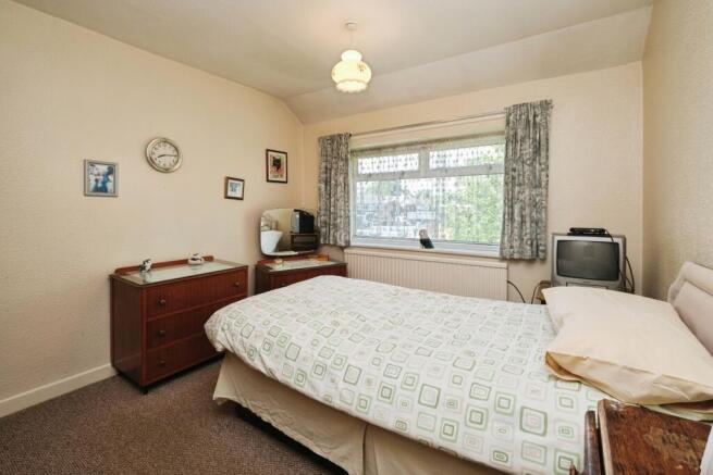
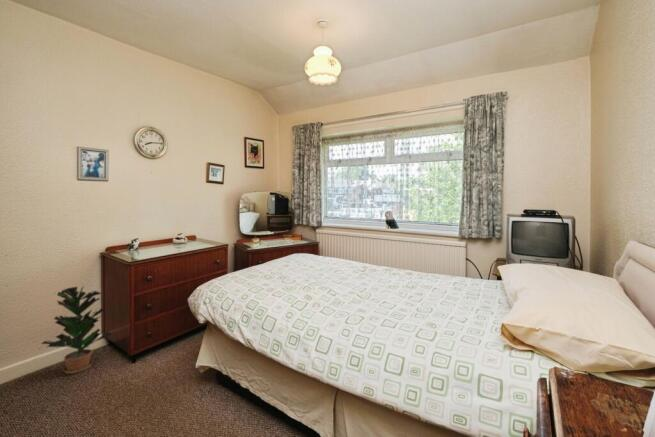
+ potted plant (77, 327)
